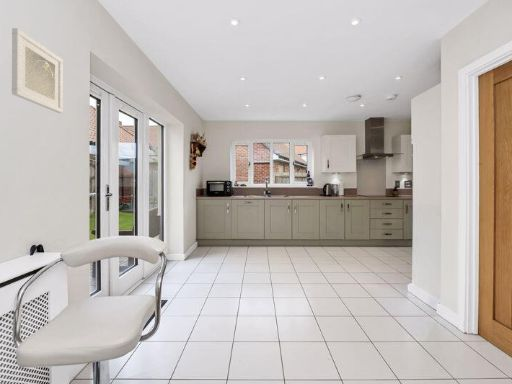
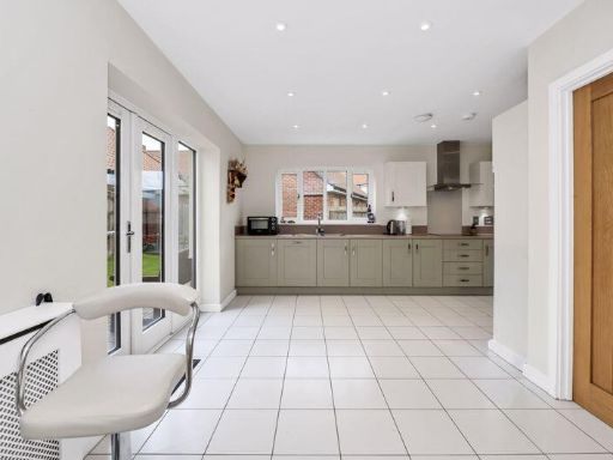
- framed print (40, 75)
